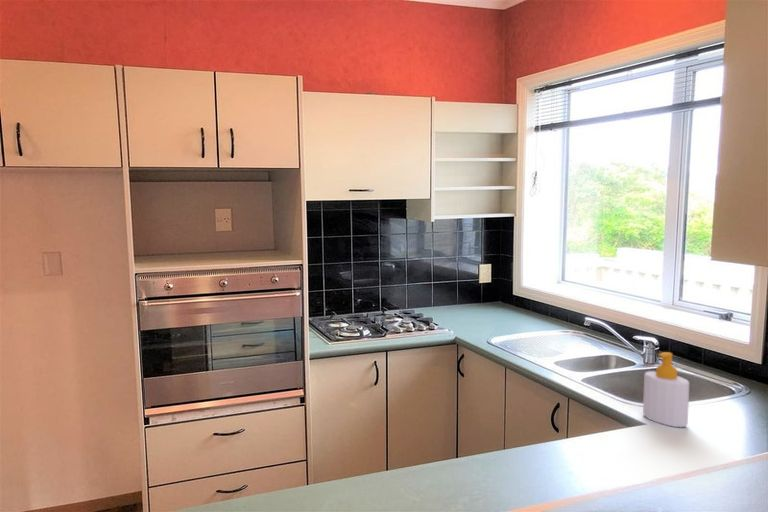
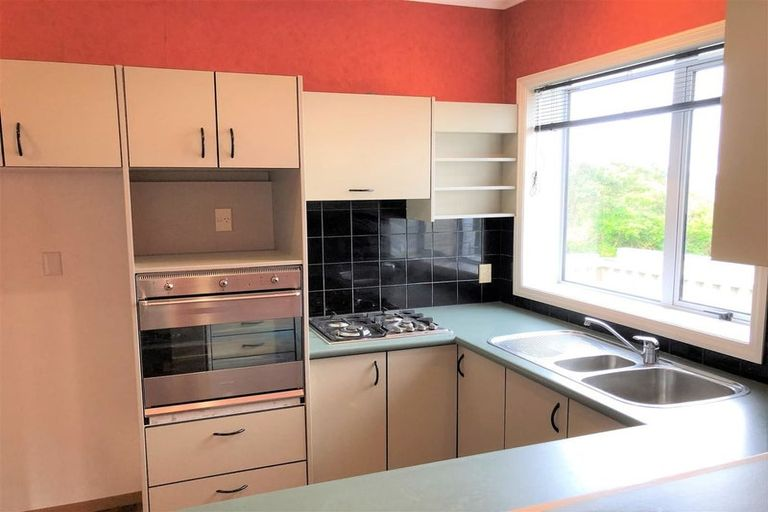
- soap bottle (666, 386)
